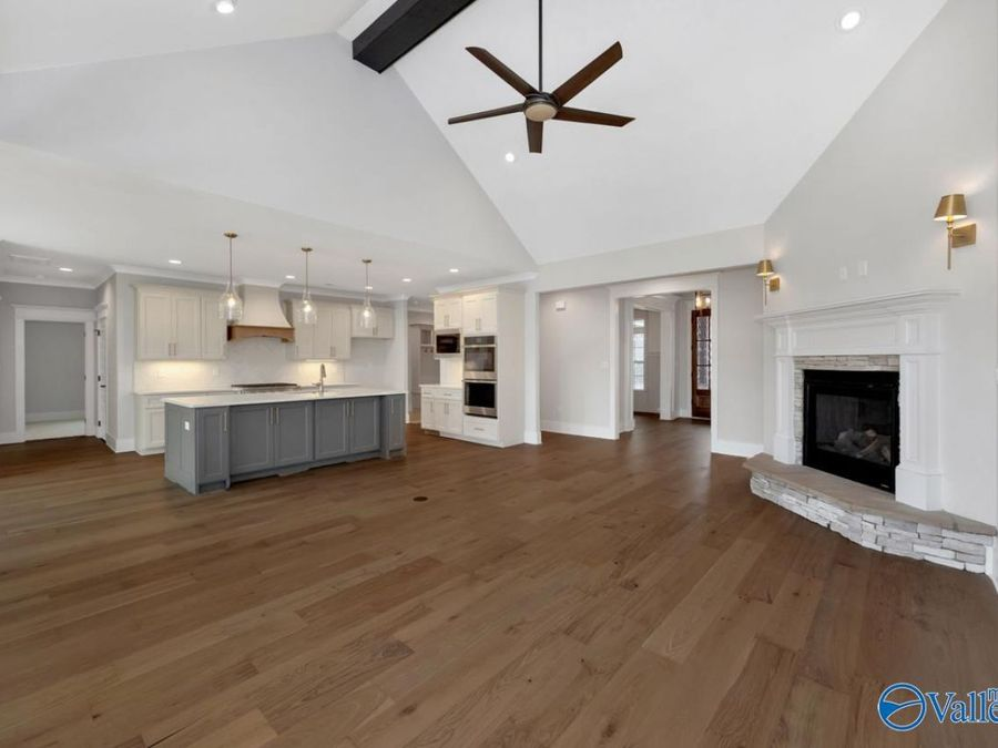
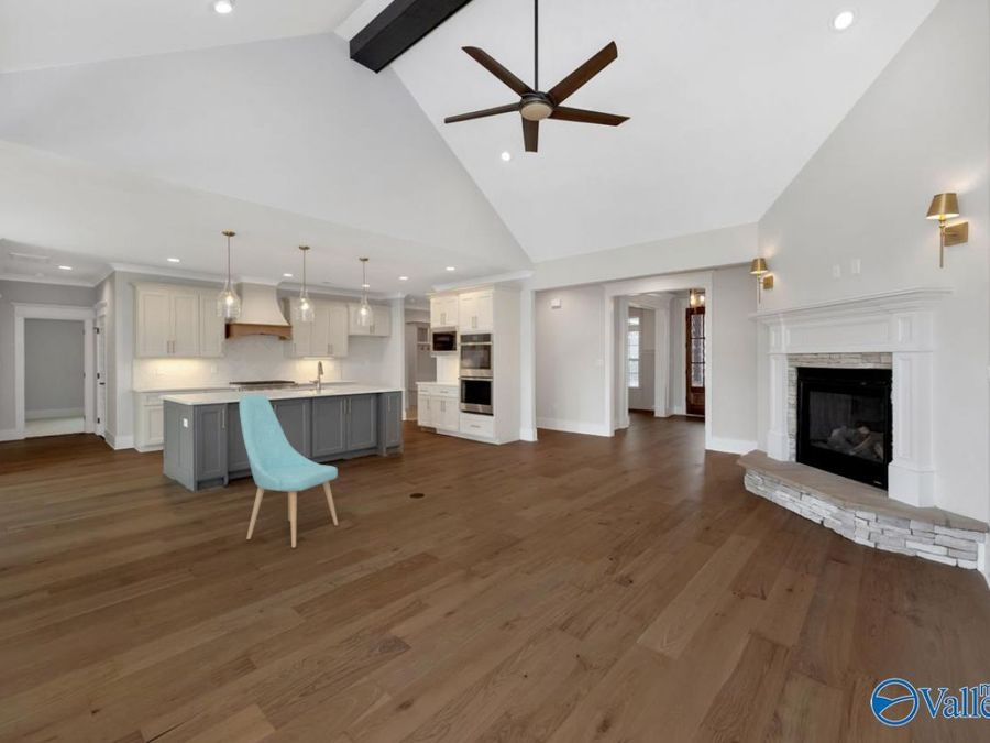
+ chair (285, 463)
